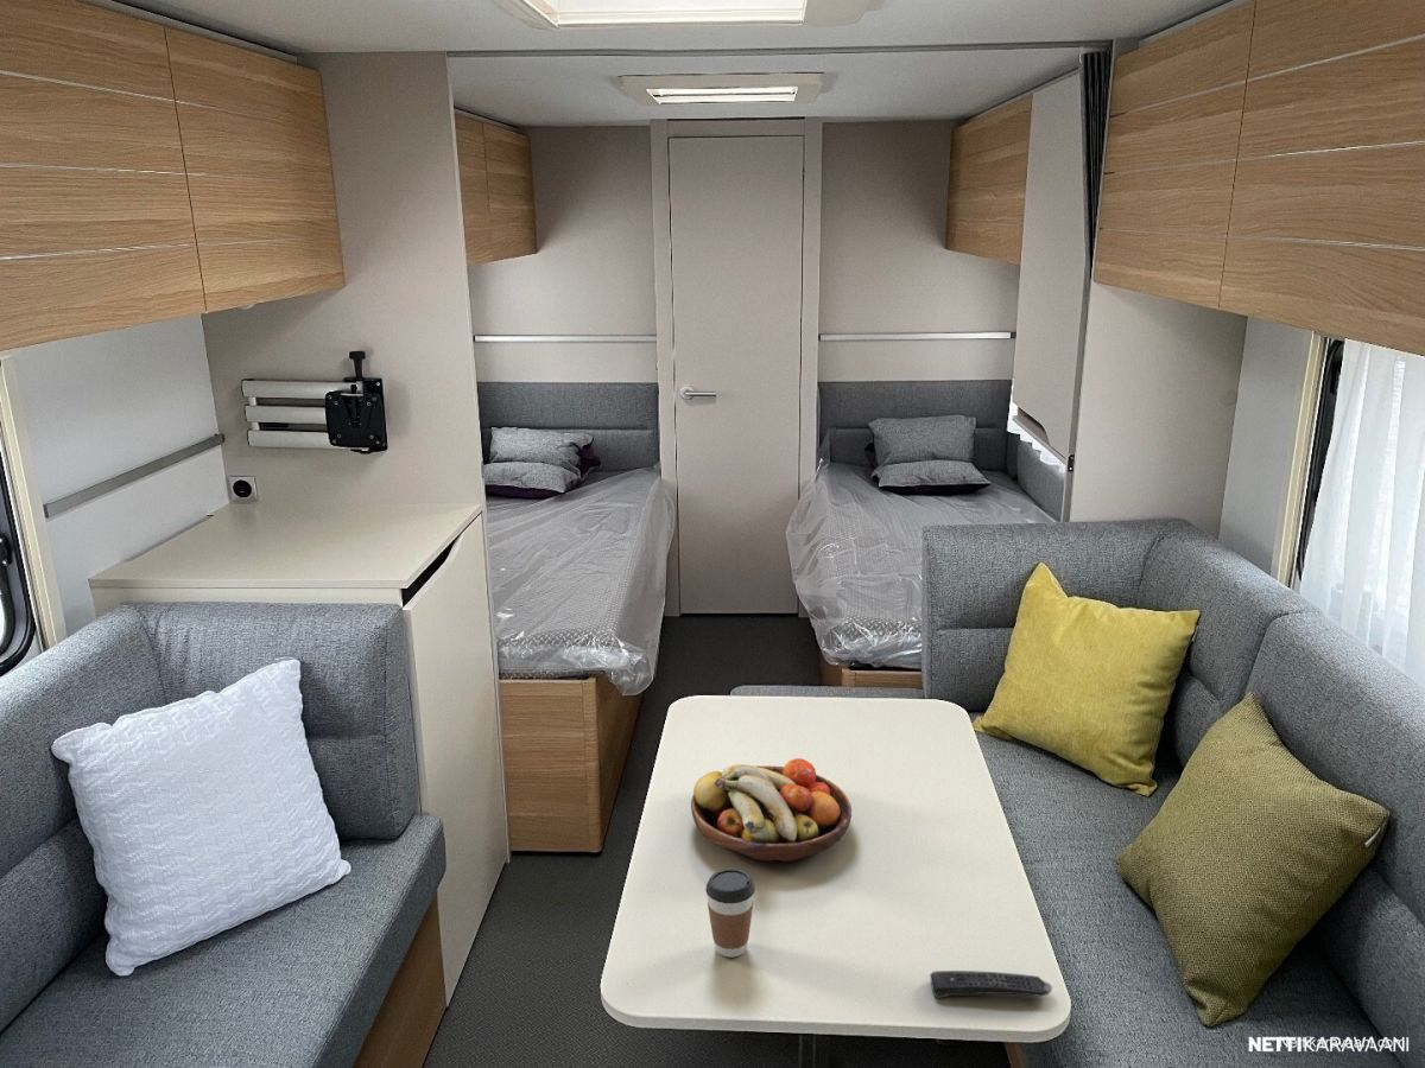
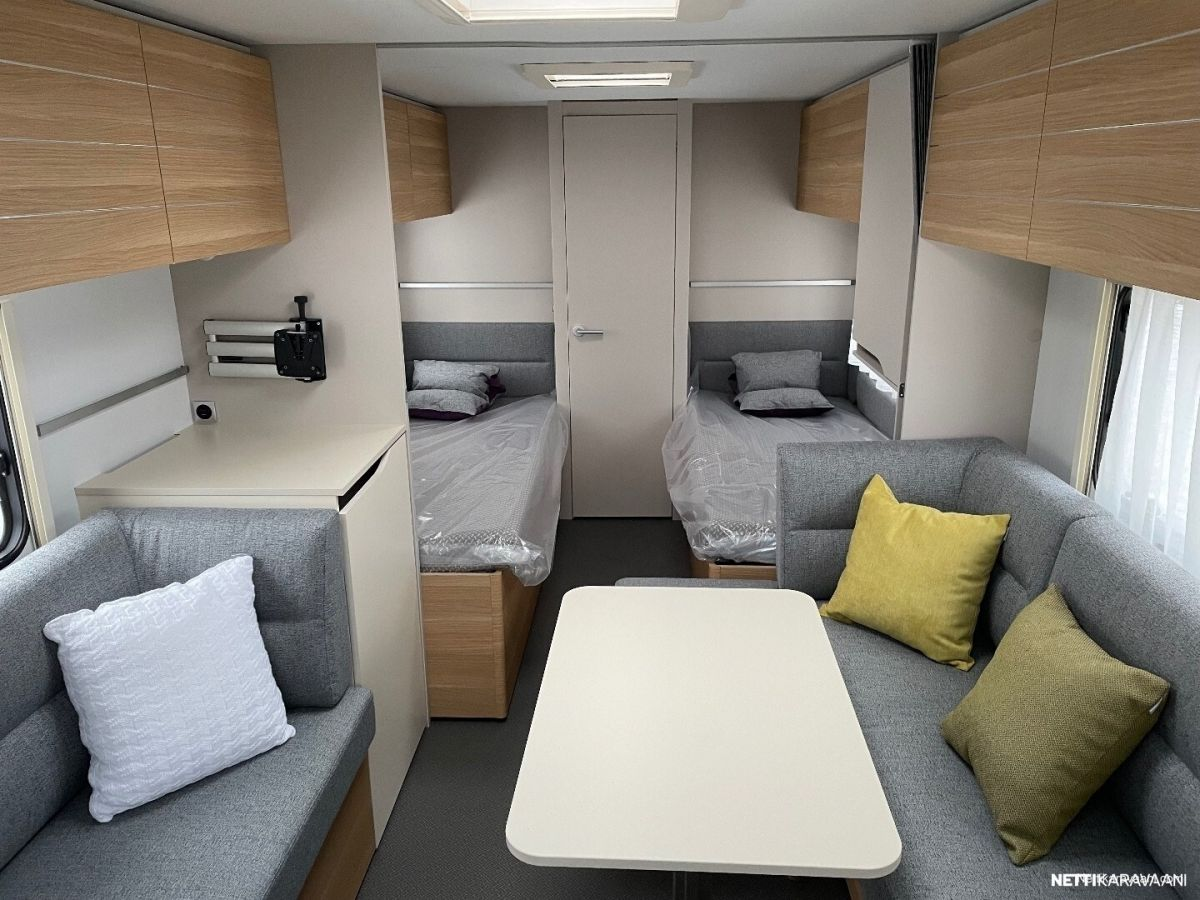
- coffee cup (730, 914)
- remote control (990, 984)
- fruit bowl (771, 797)
